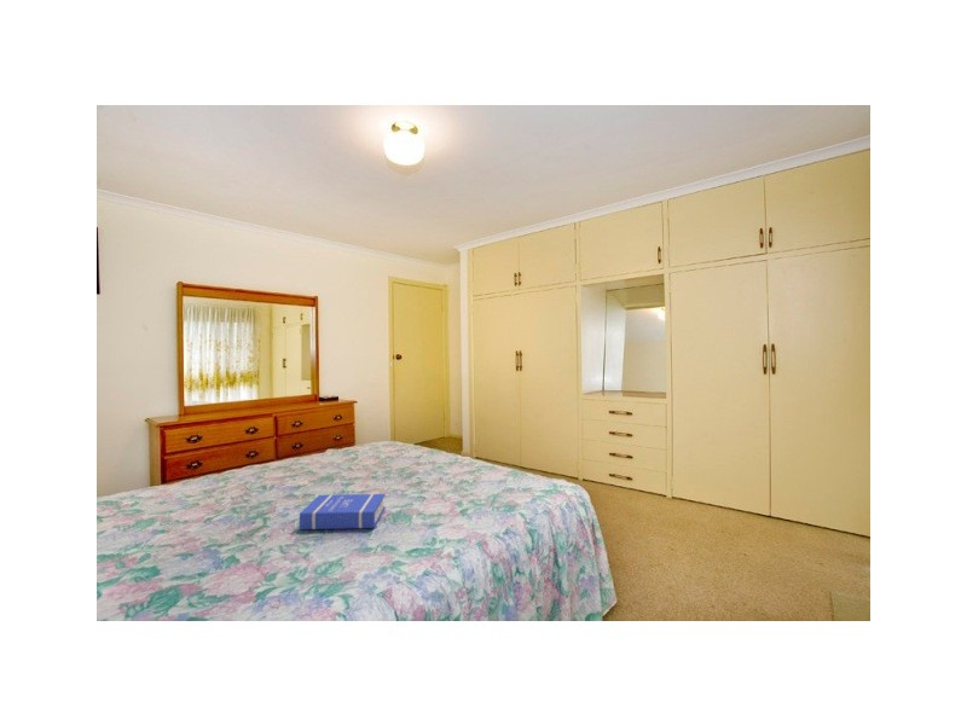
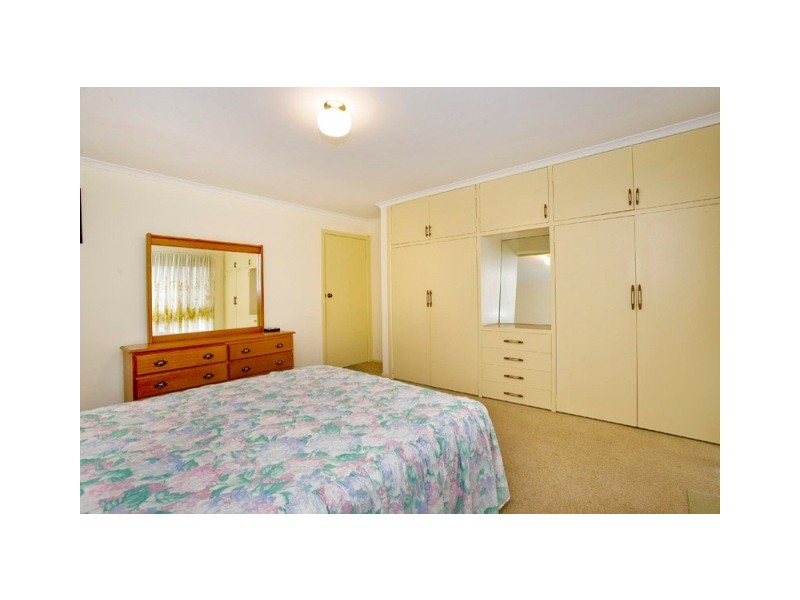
- book (344, 510)
